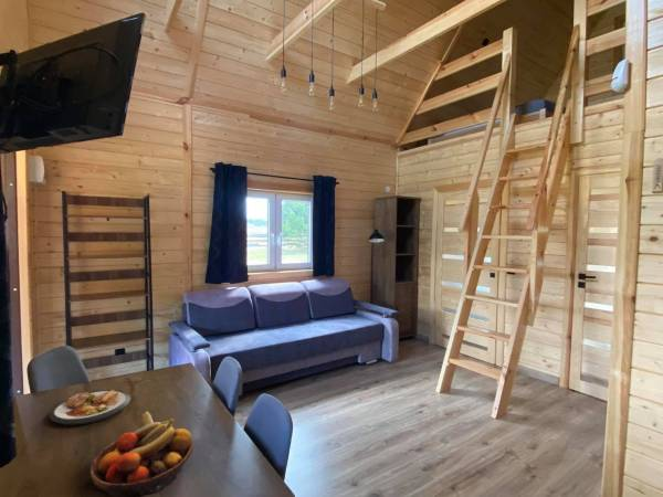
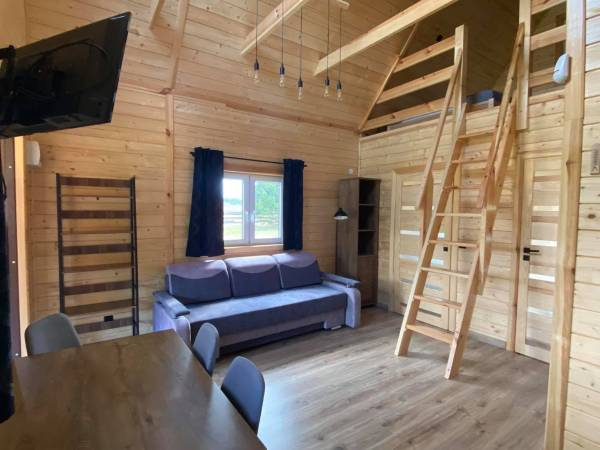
- plate (92, 403)
- fruit bowl (144, 448)
